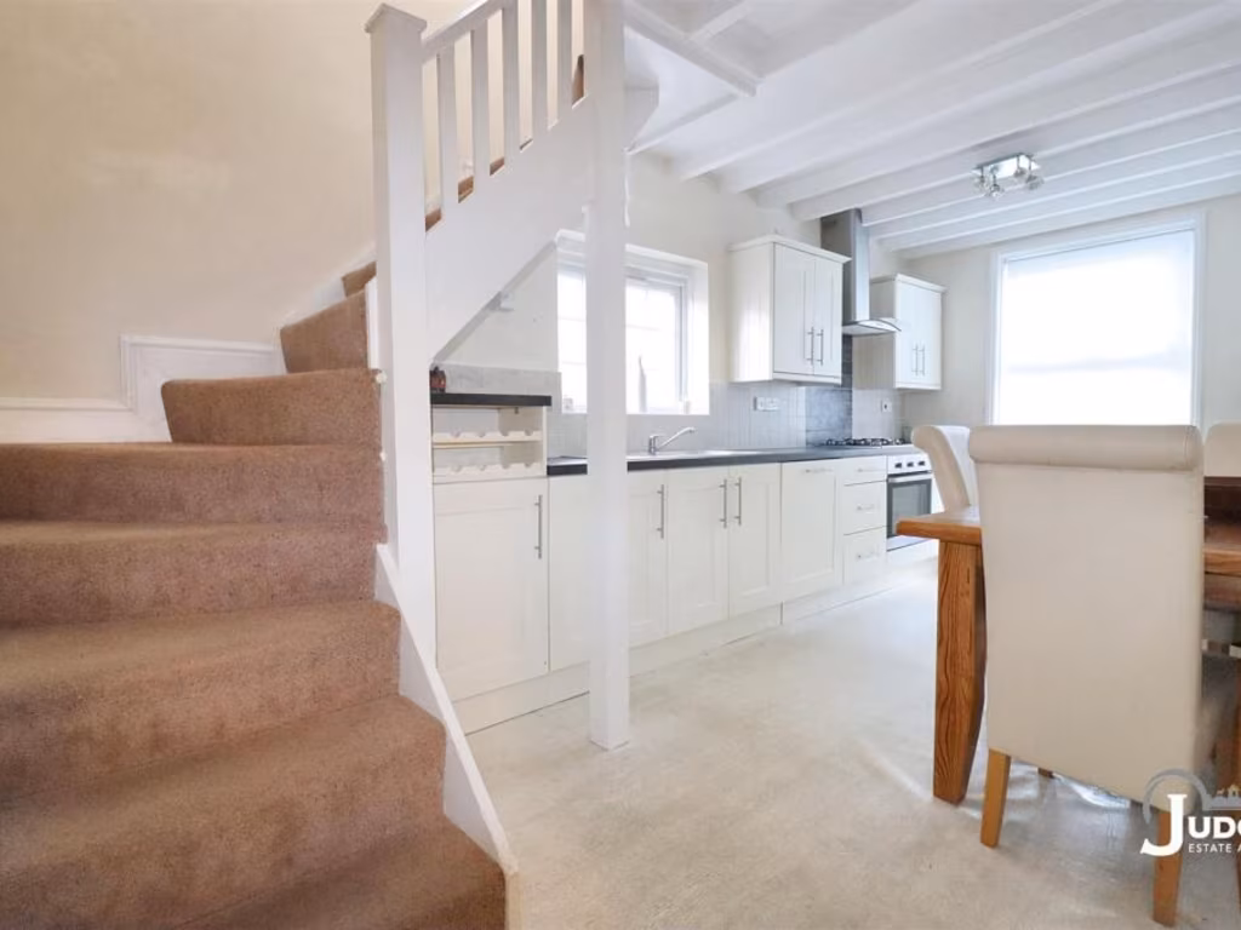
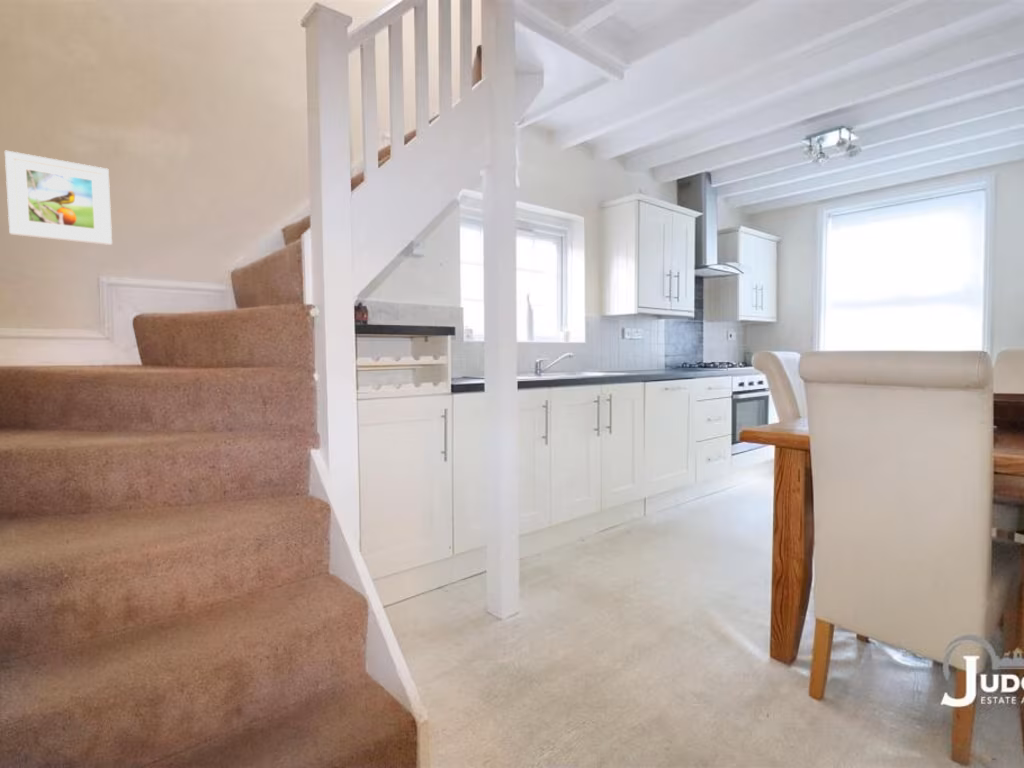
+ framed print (61, 200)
